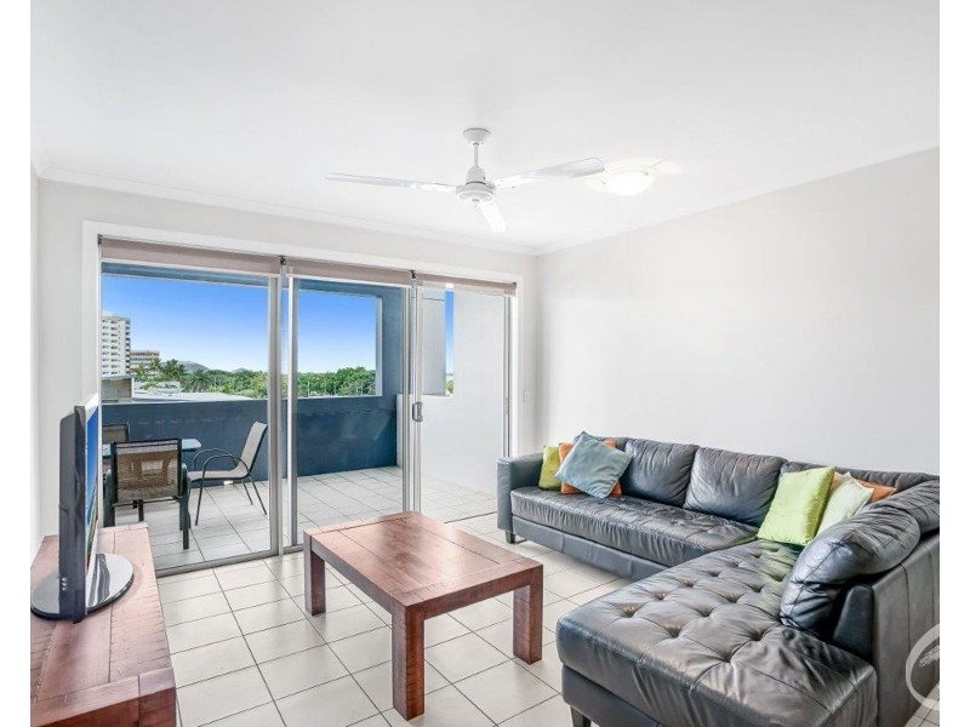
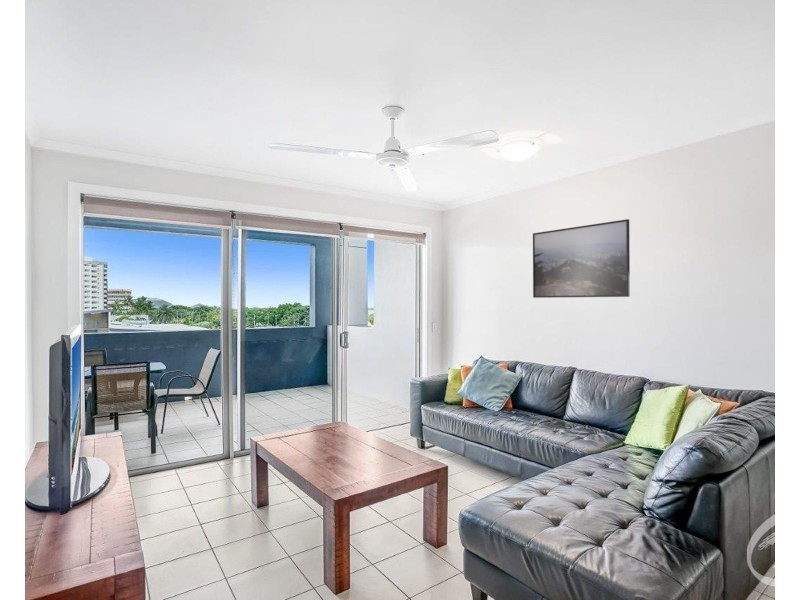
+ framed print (576, 262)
